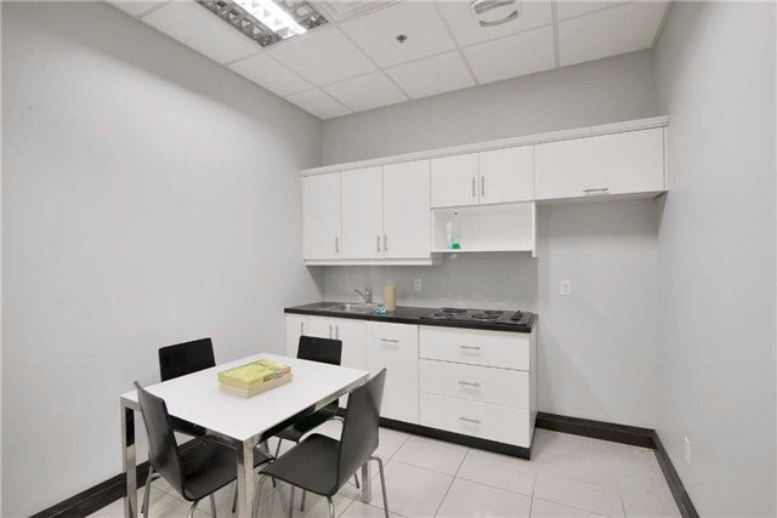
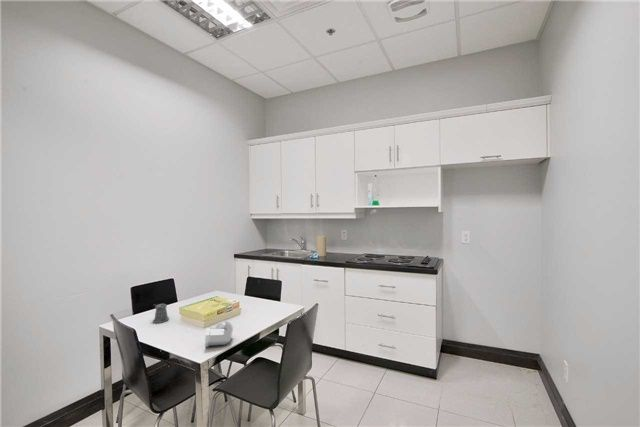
+ pipe fitting (219, 334)
+ pepper shaker (160, 311)
